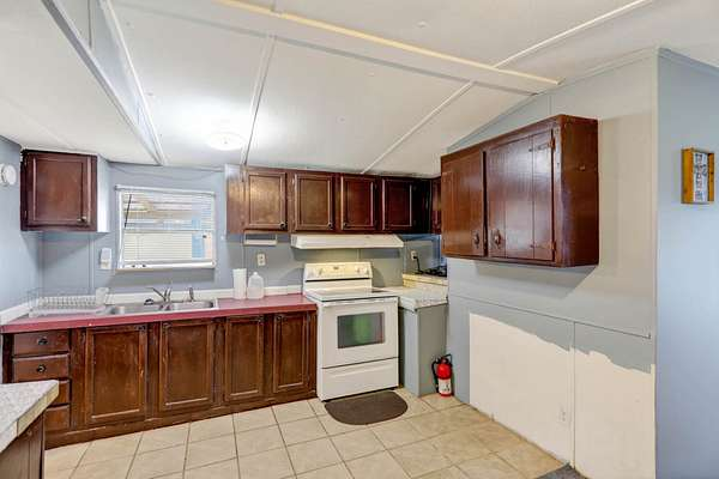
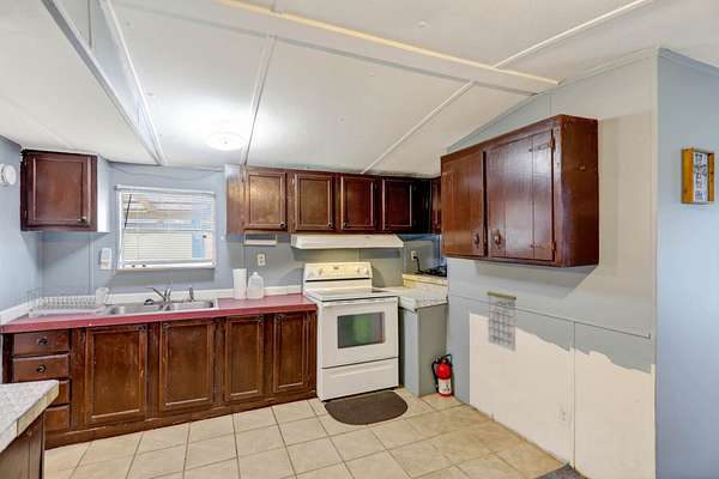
+ calendar (501, 314)
